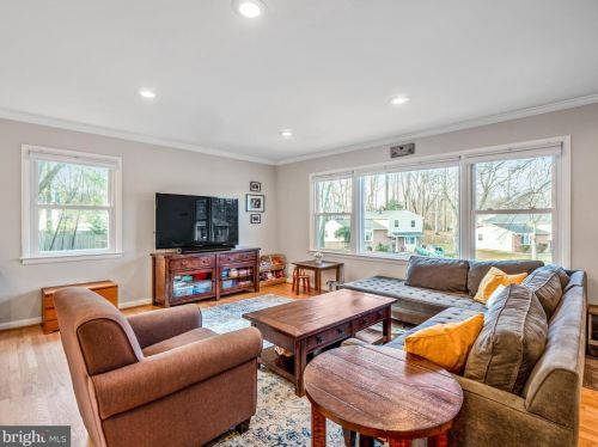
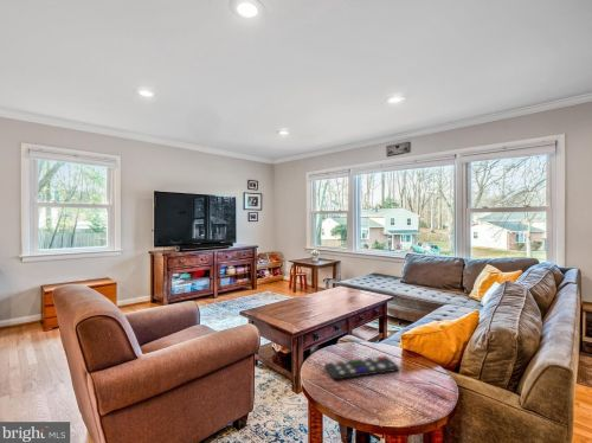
+ remote control (361, 366)
